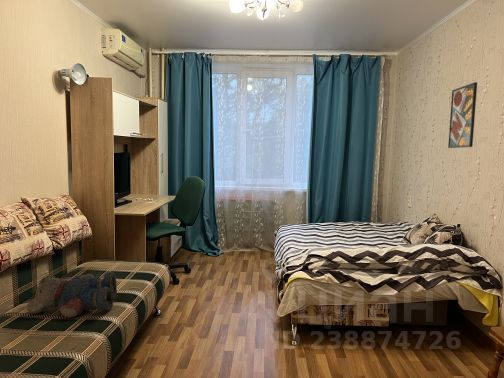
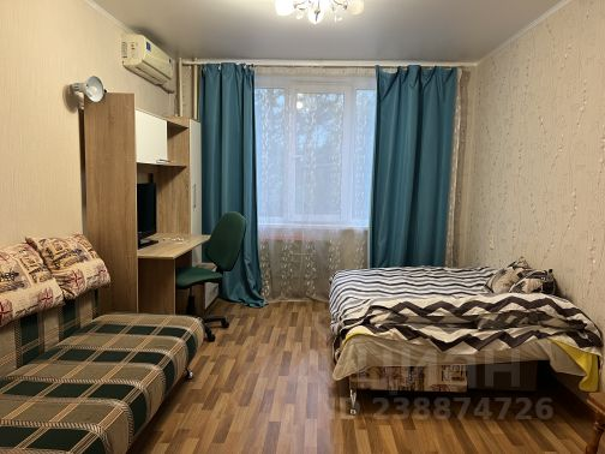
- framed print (461, 117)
- teddy bear (72, 291)
